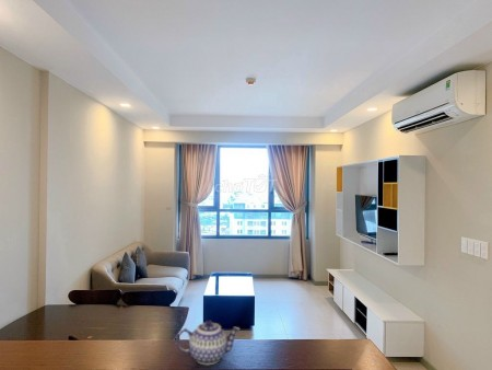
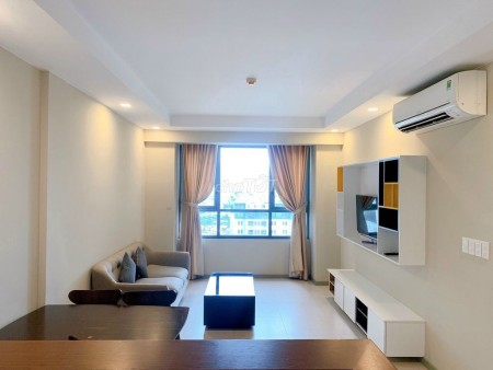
- teapot (208, 339)
